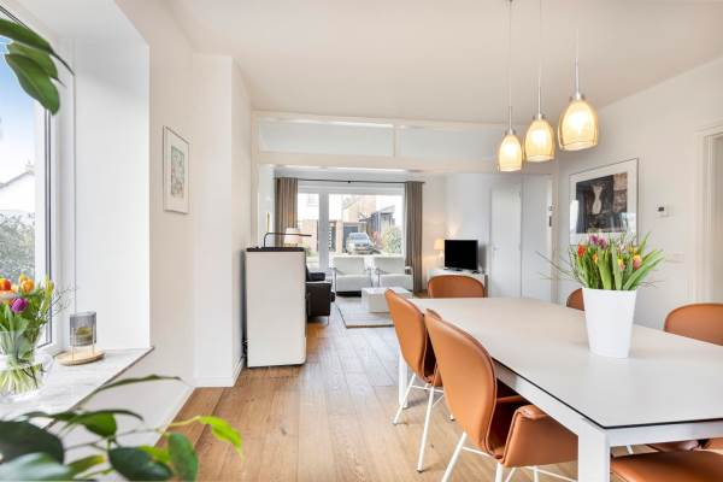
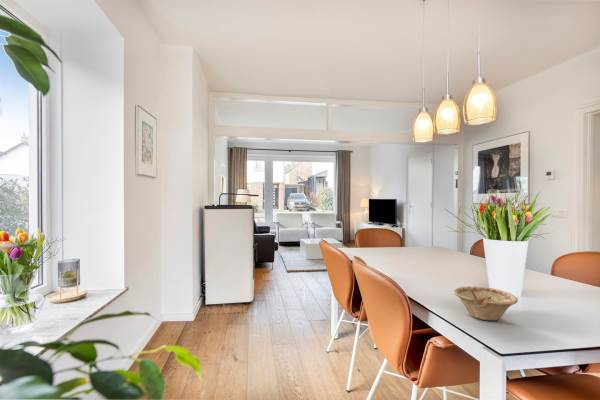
+ dish (483, 304)
